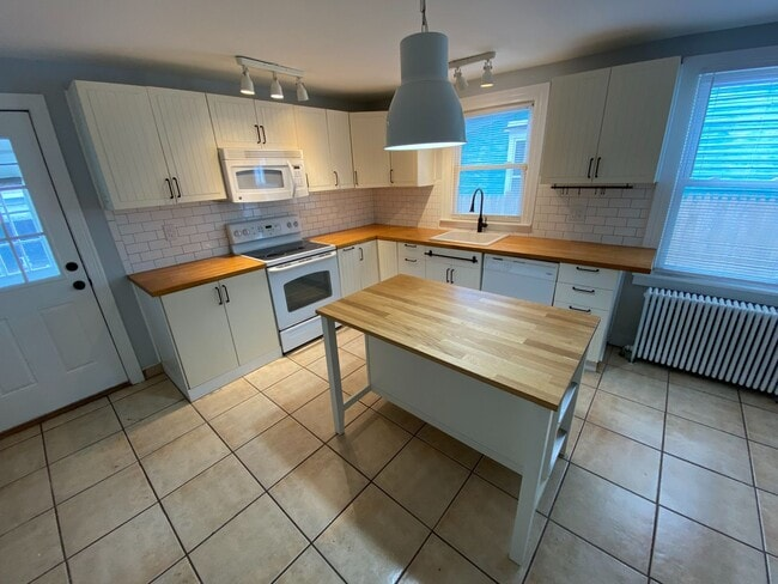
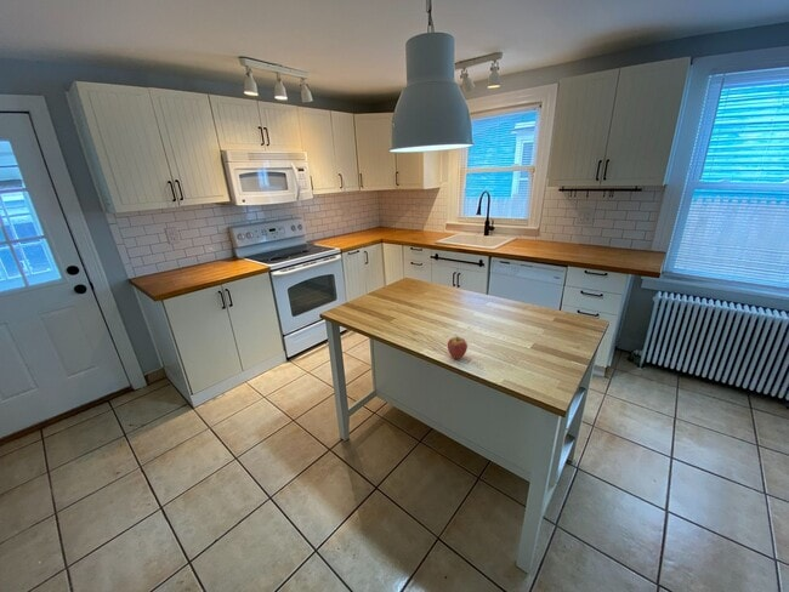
+ fruit (456, 346)
